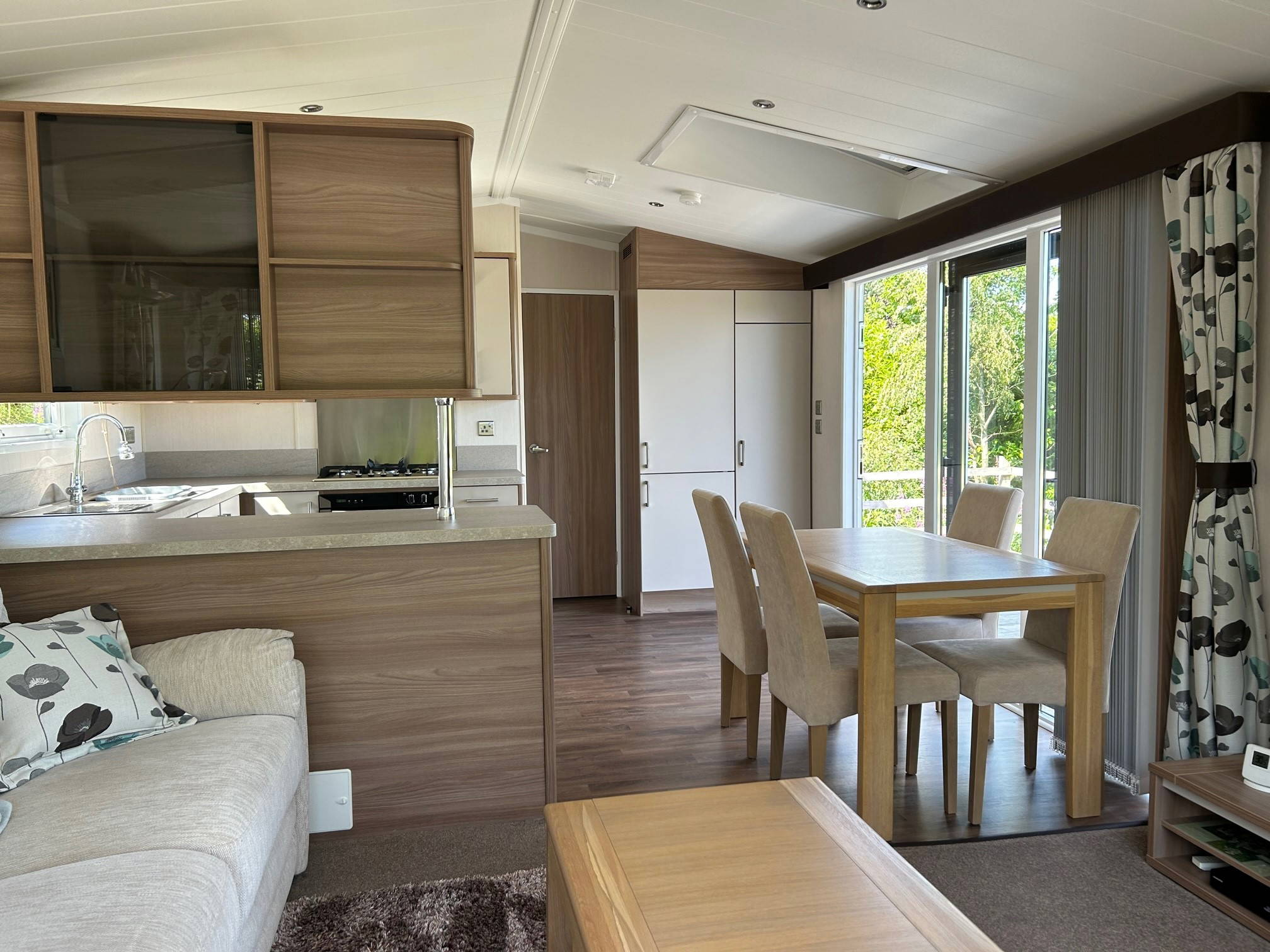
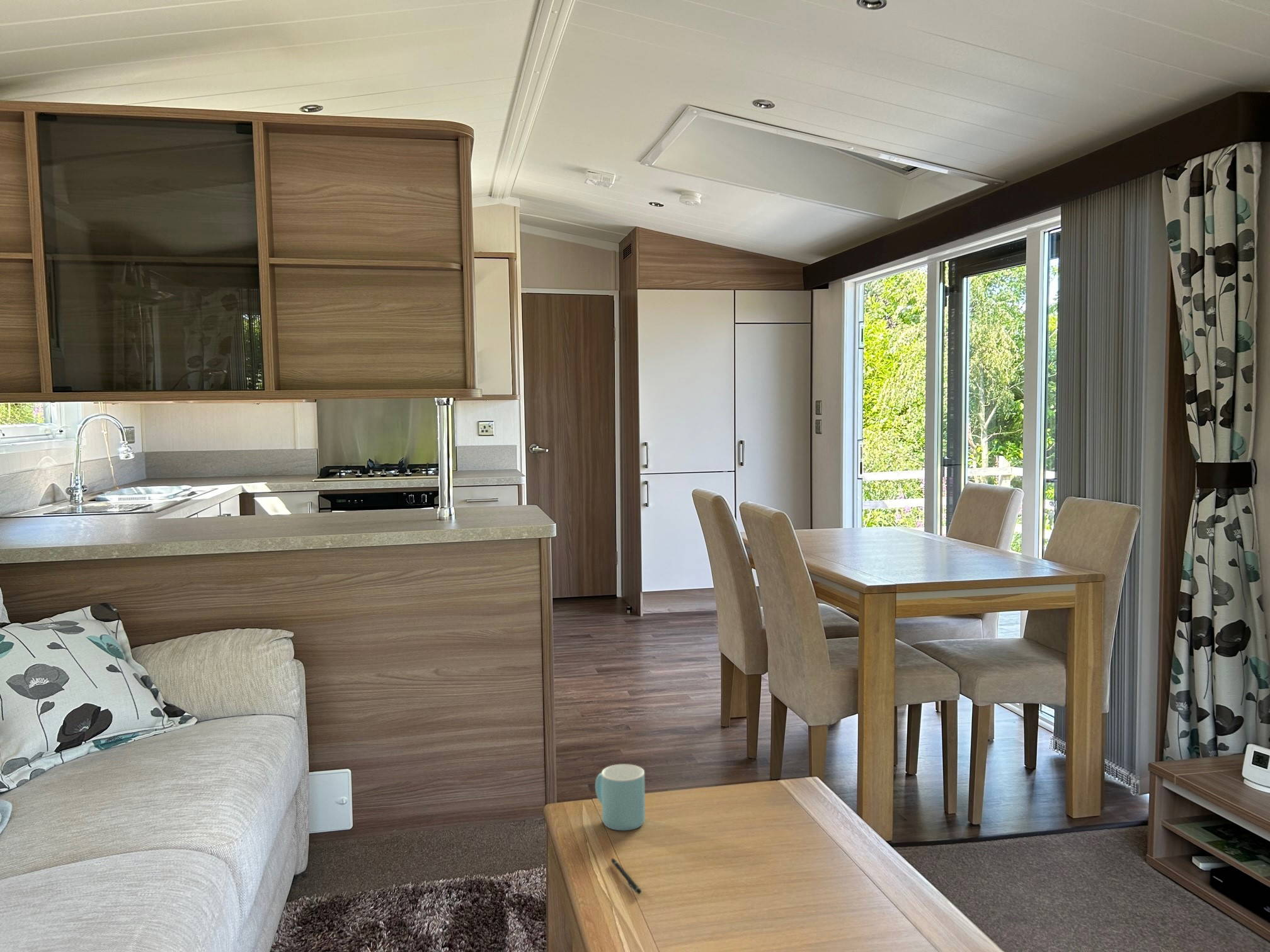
+ mug (617, 795)
+ pen (624, 874)
